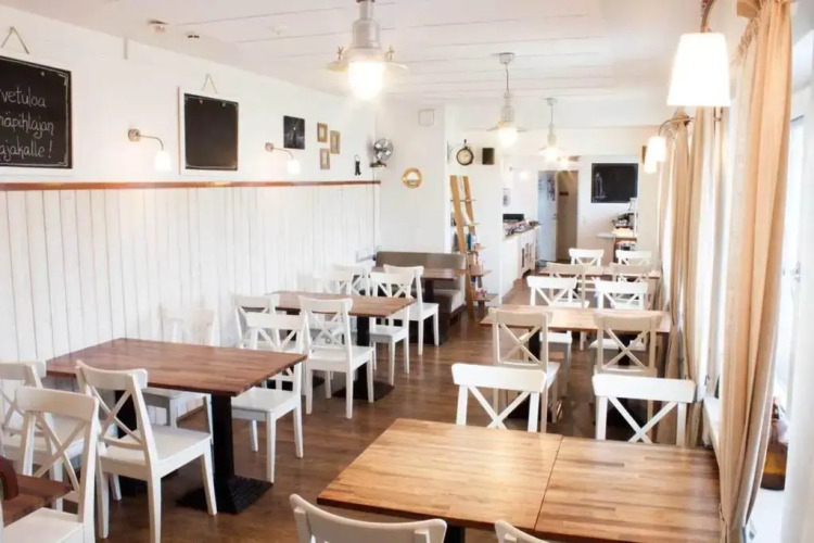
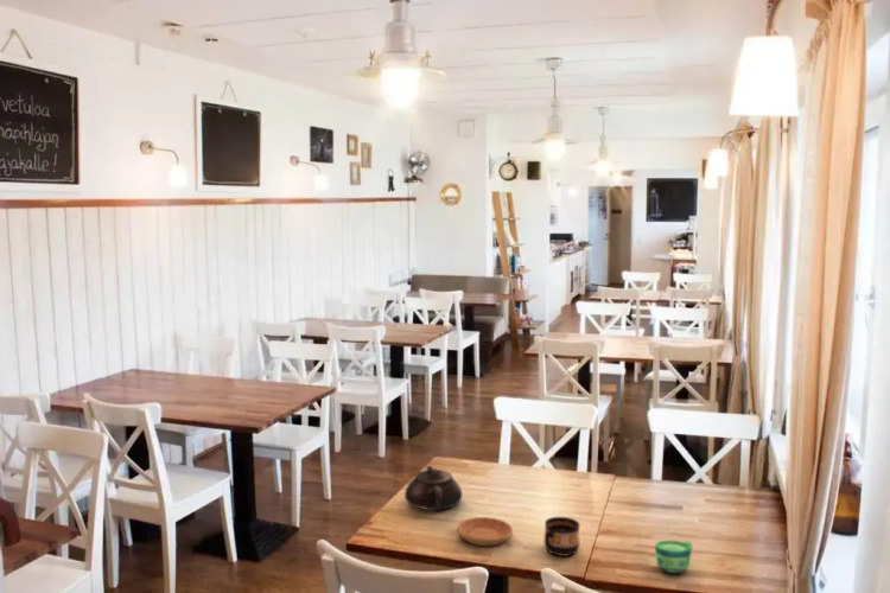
+ cup (674, 555)
+ cup (559, 536)
+ saucer (484, 531)
+ teapot (432, 486)
